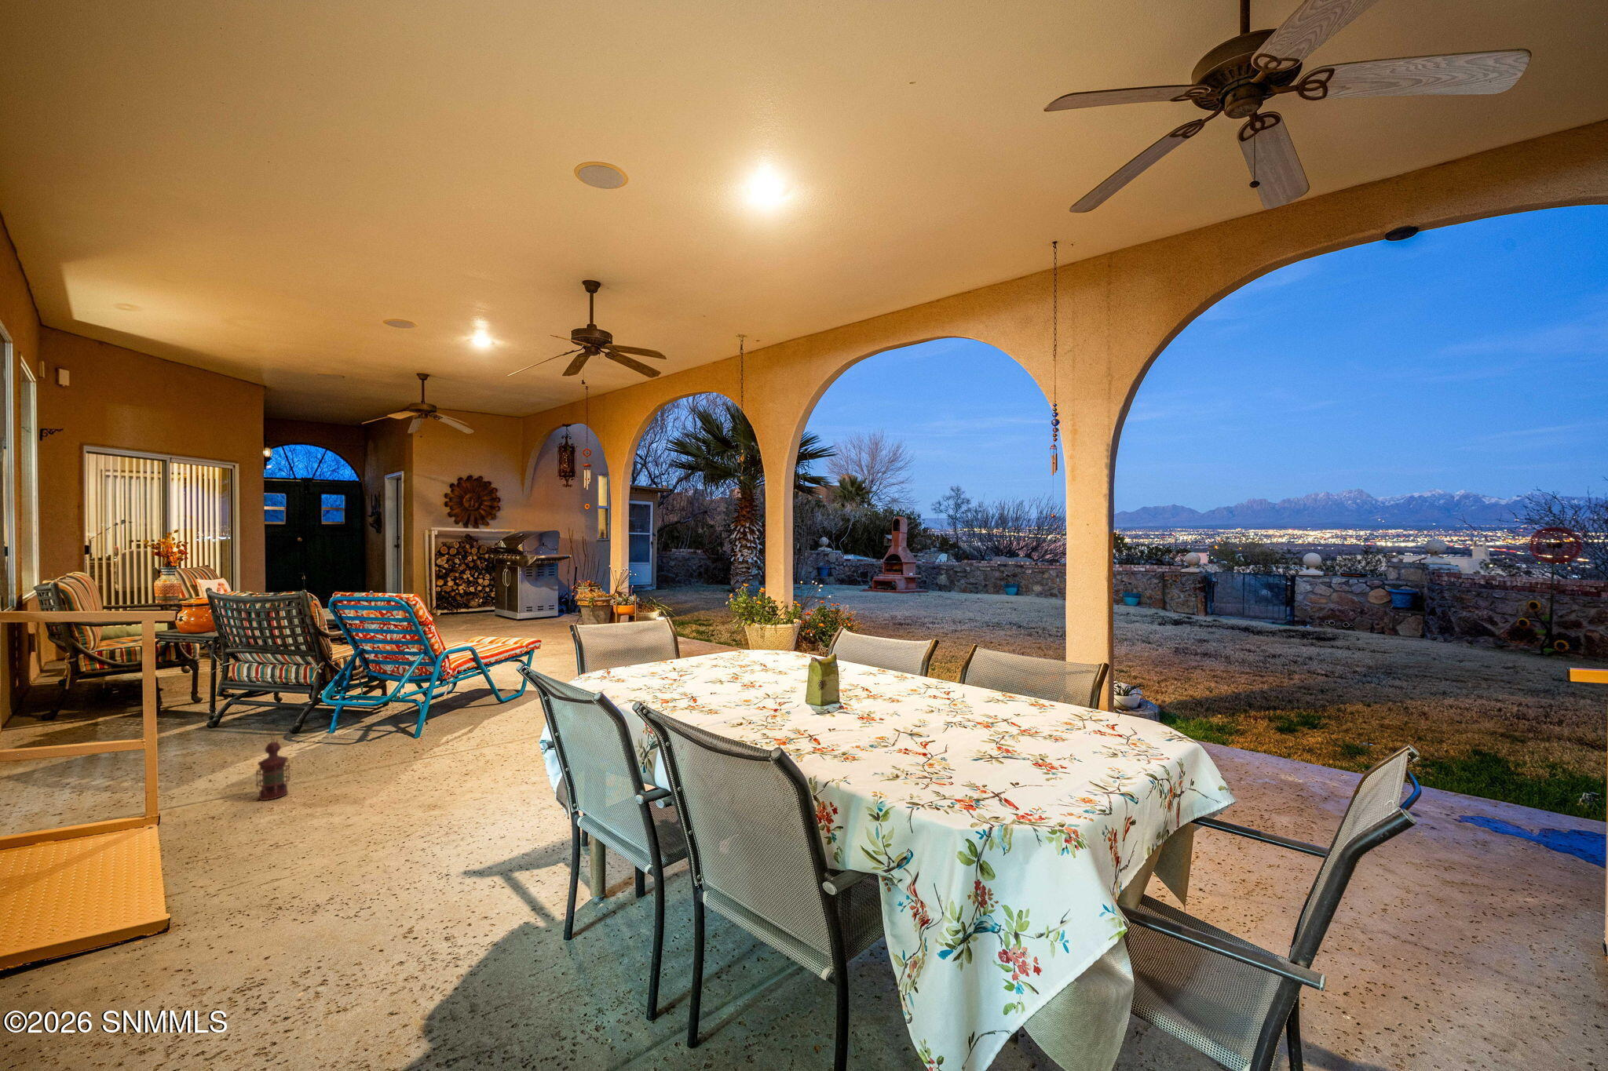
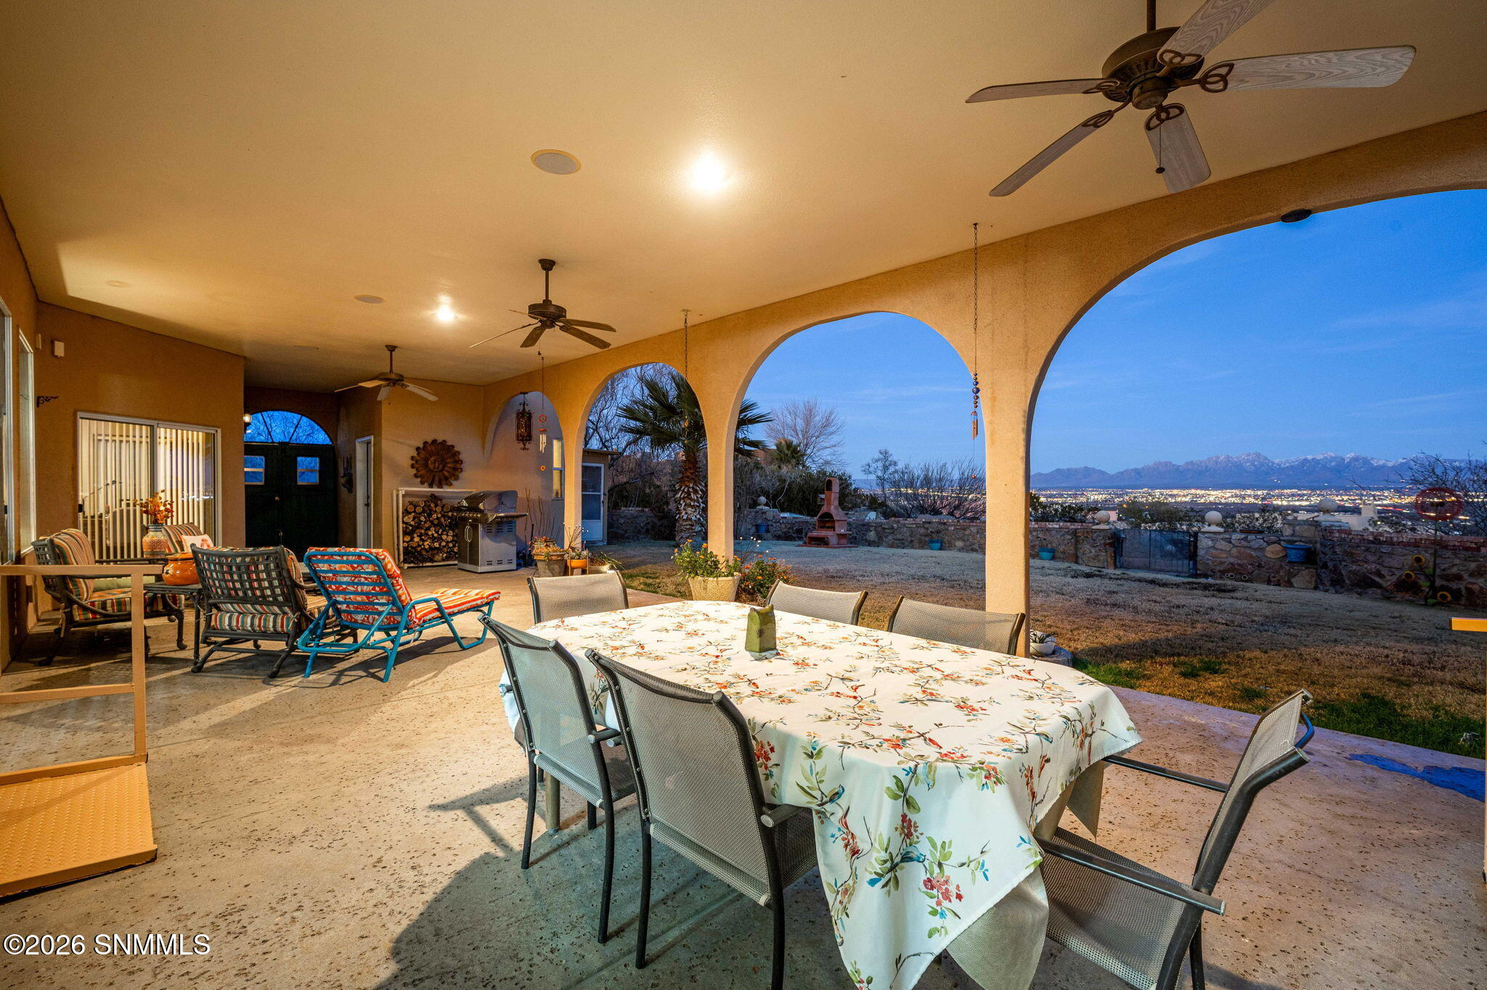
- lantern (273, 761)
